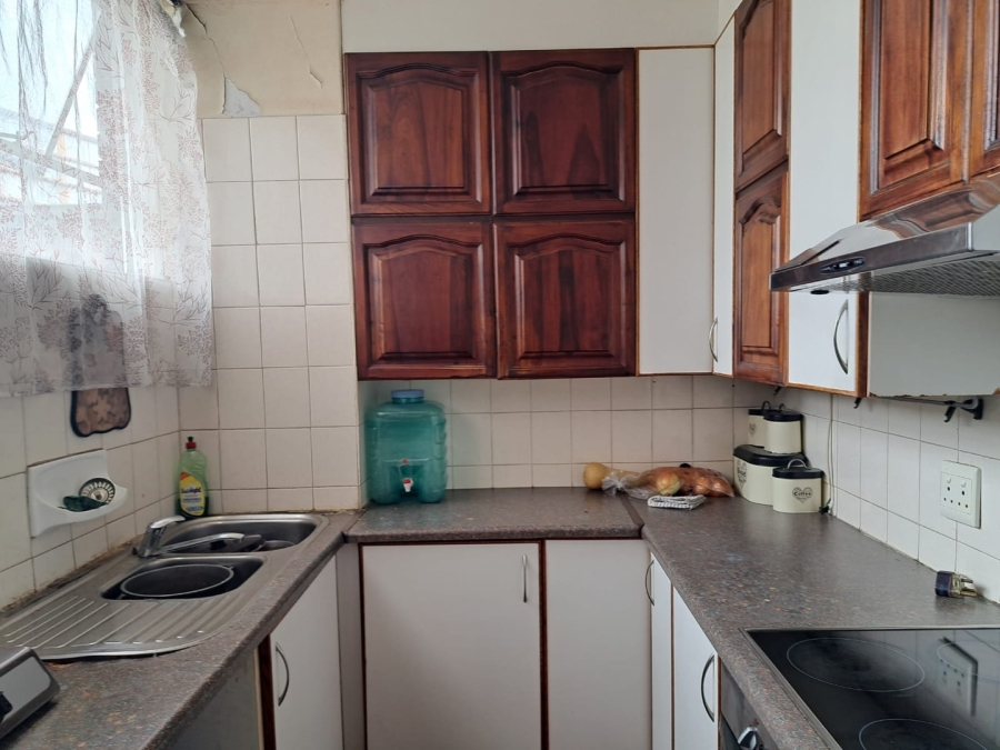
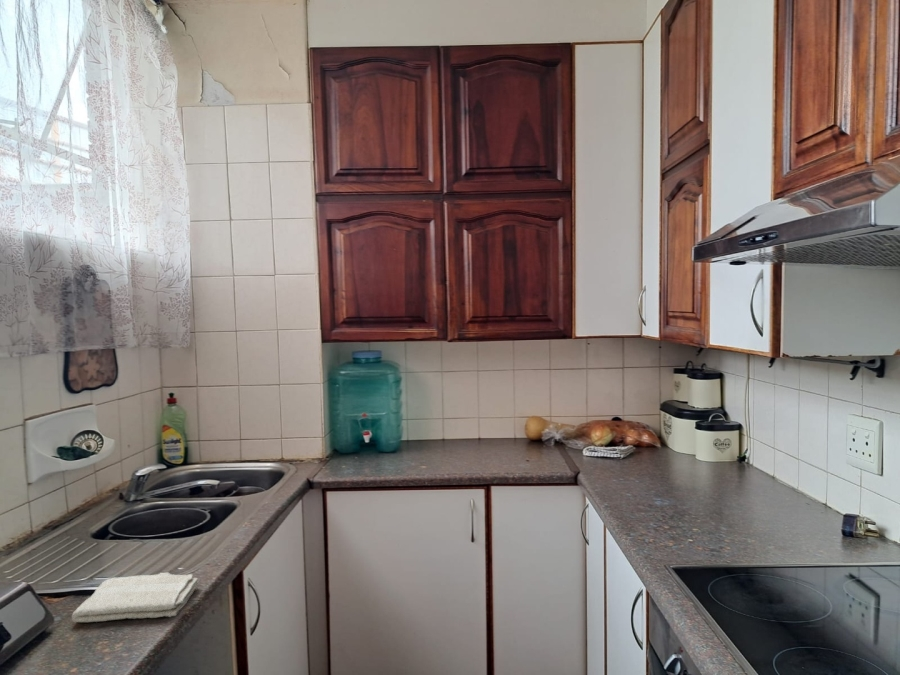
+ washcloth (139, 596)
